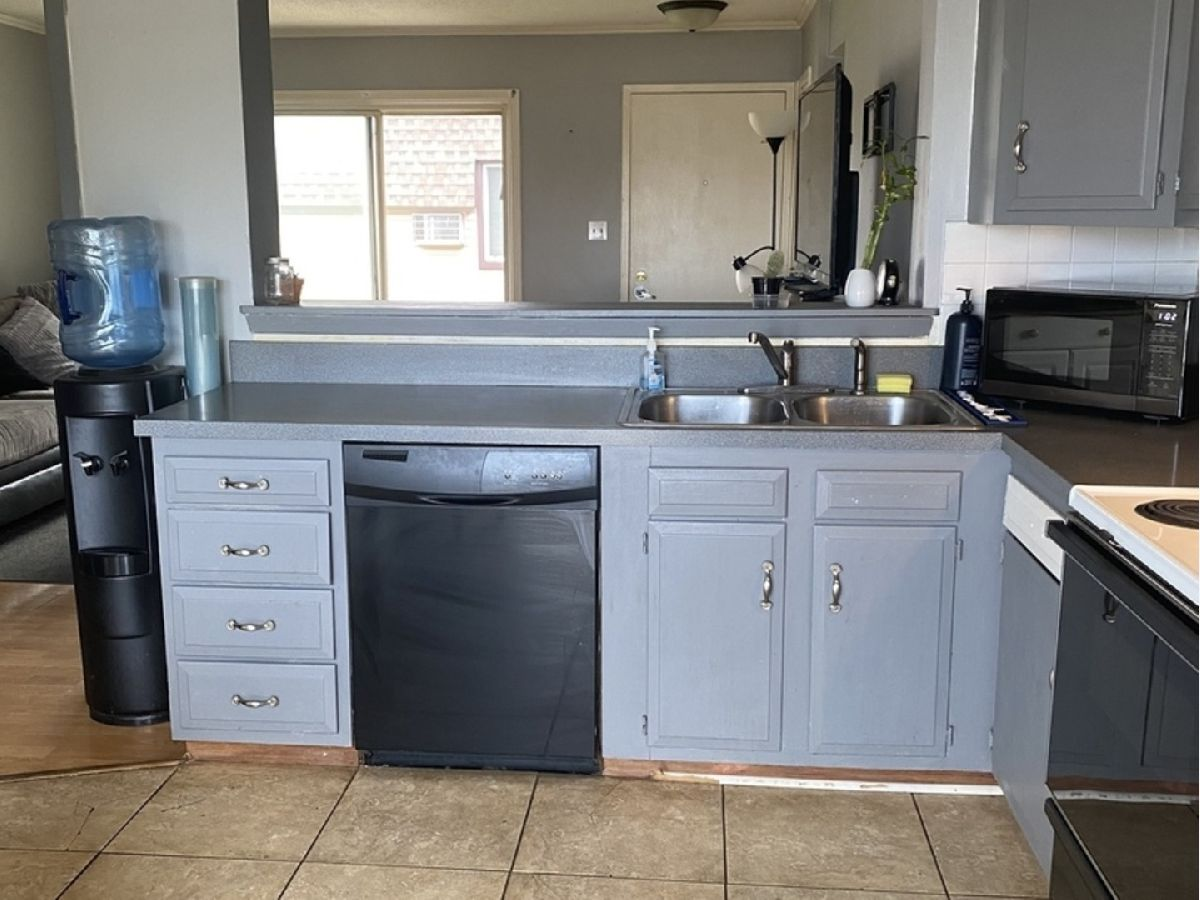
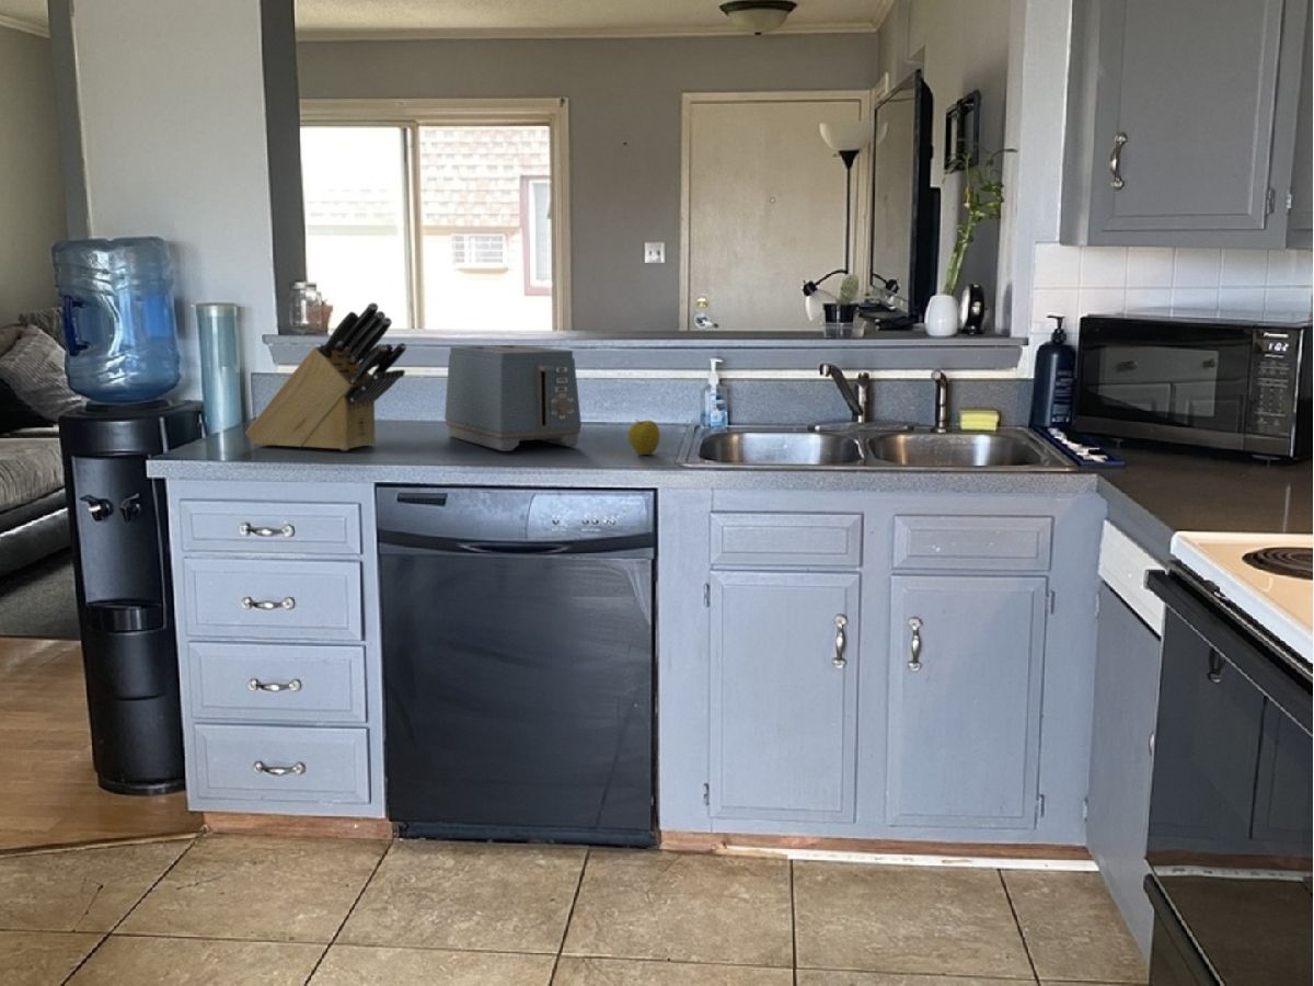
+ toaster (514, 395)
+ knife block (325, 375)
+ apple (644, 436)
